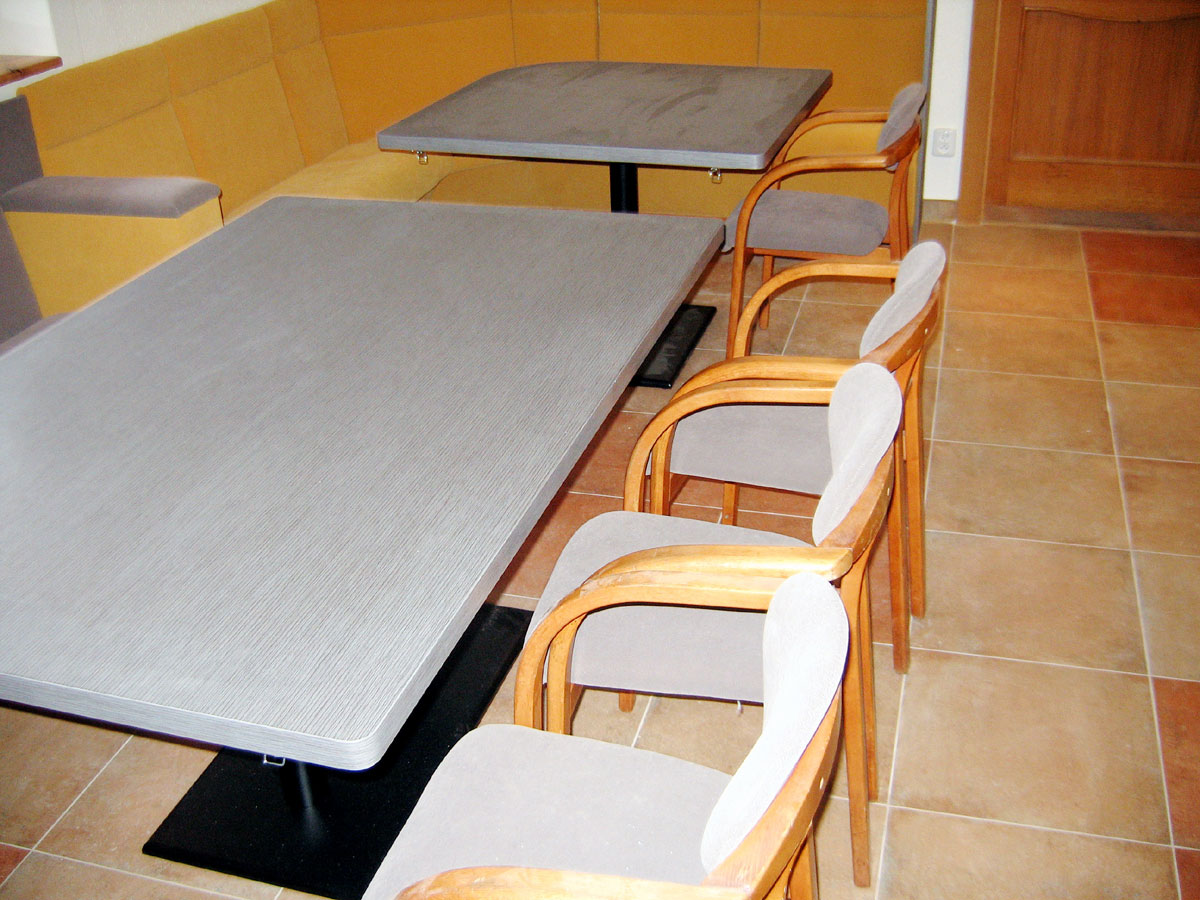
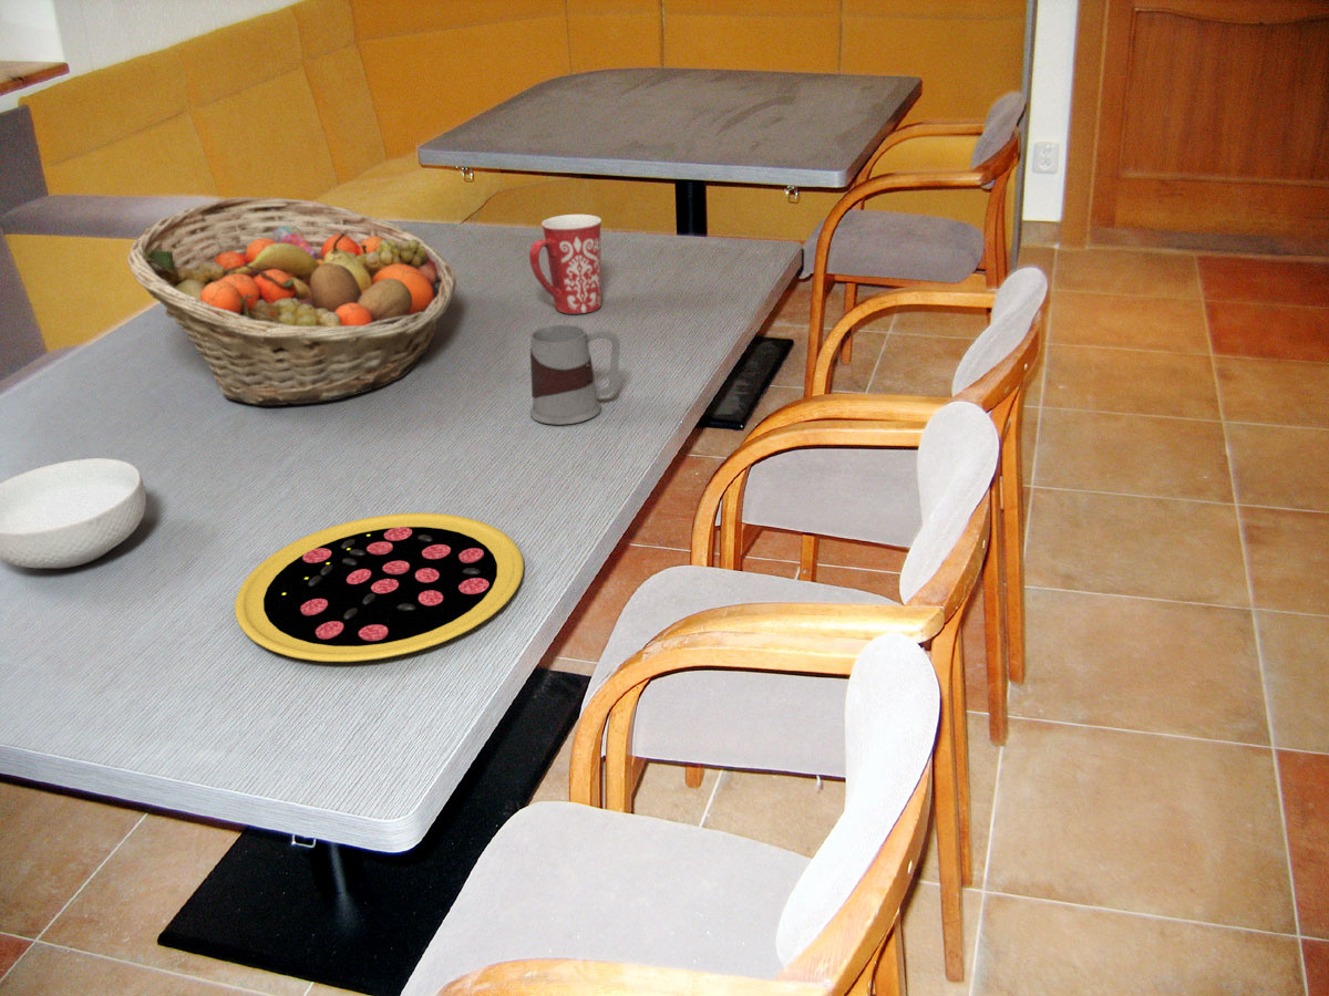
+ mug (565, 267)
+ fruit basket (305, 290)
+ mug (574, 371)
+ pizza (382, 582)
+ cereal bowl (65, 521)
